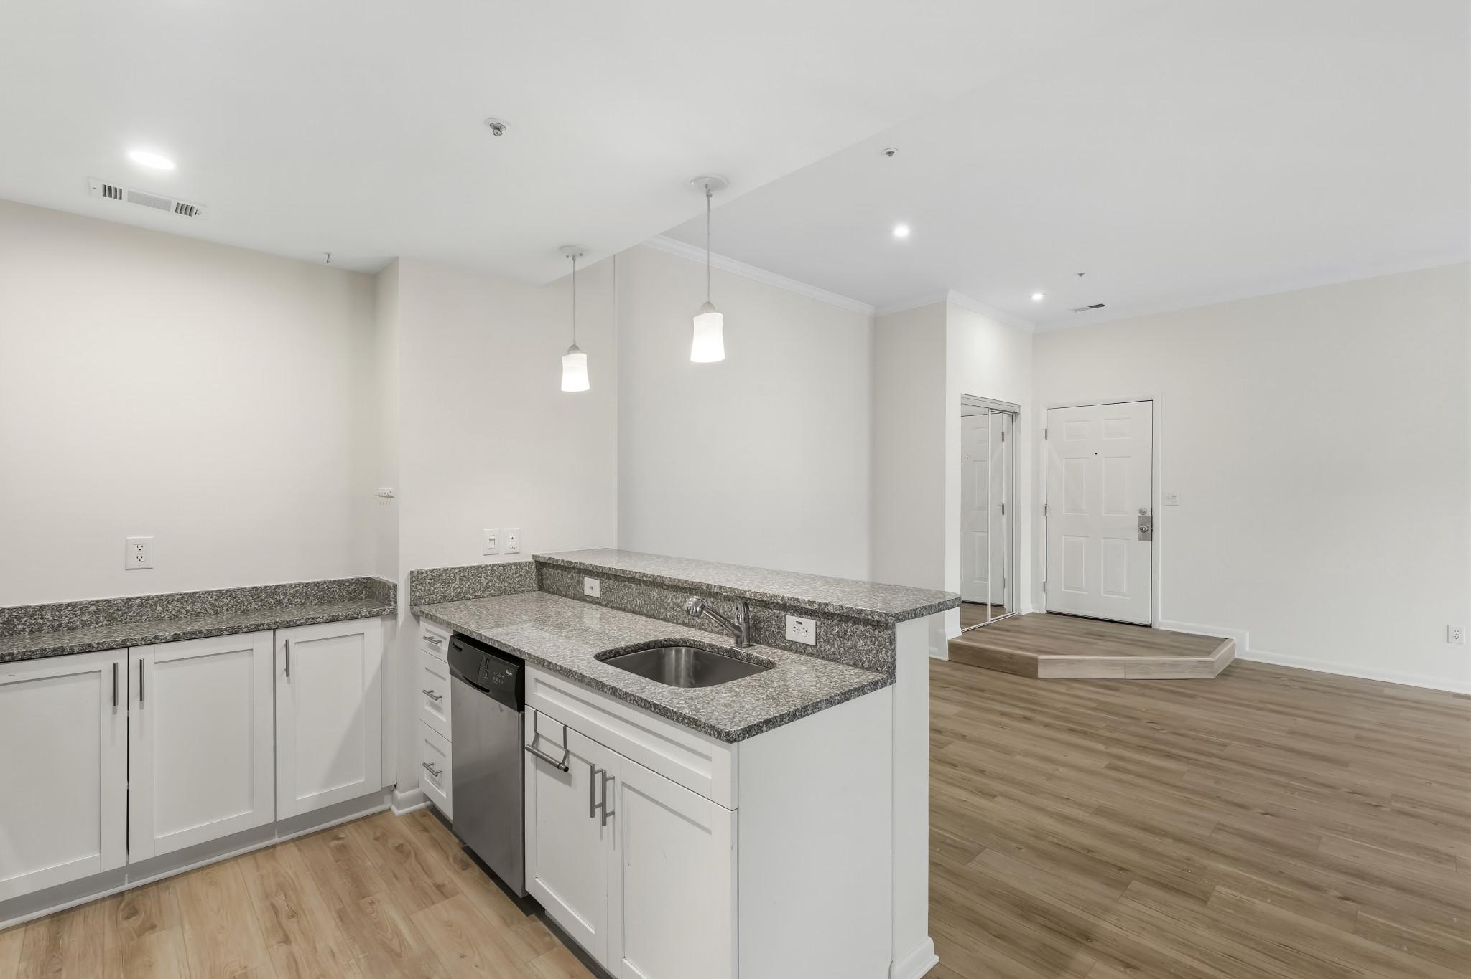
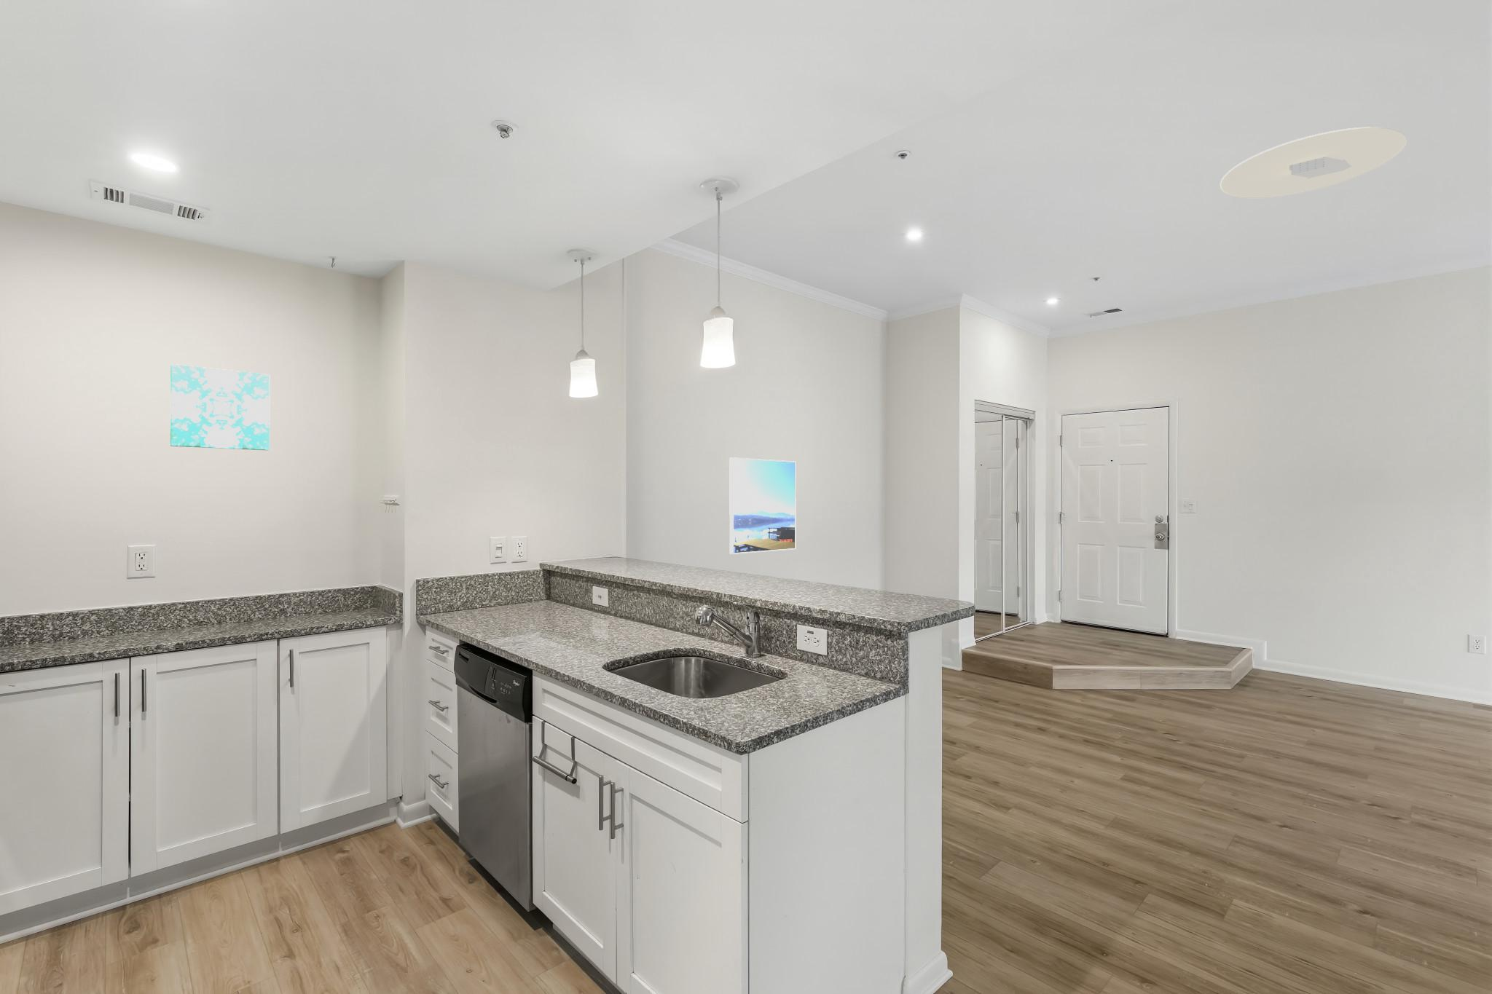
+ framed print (764, 506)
+ wall art (222, 408)
+ ceiling light (1307, 159)
